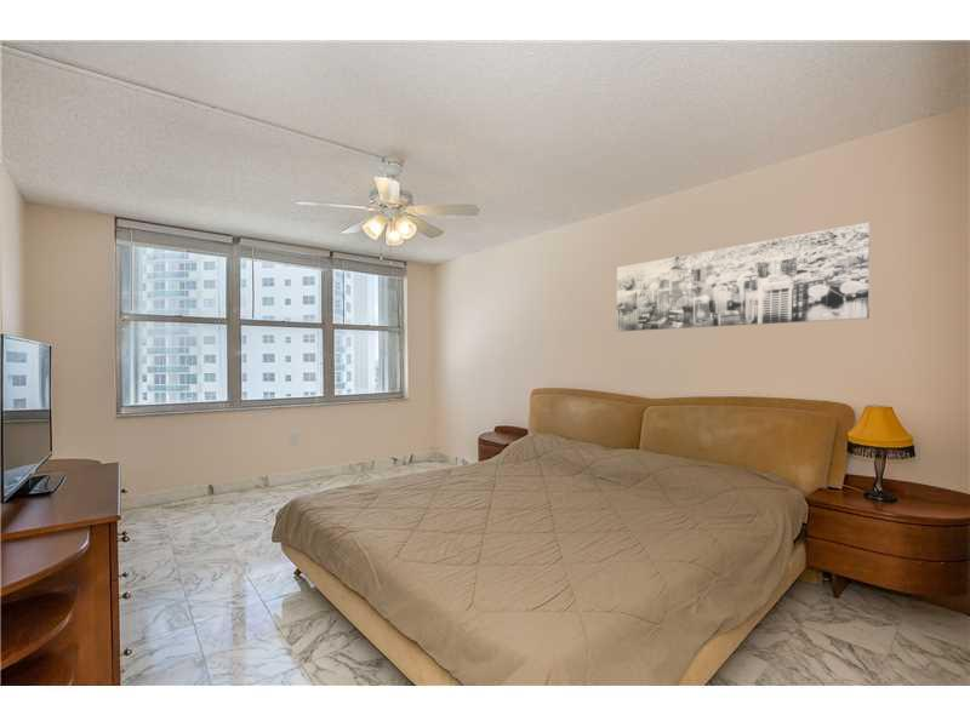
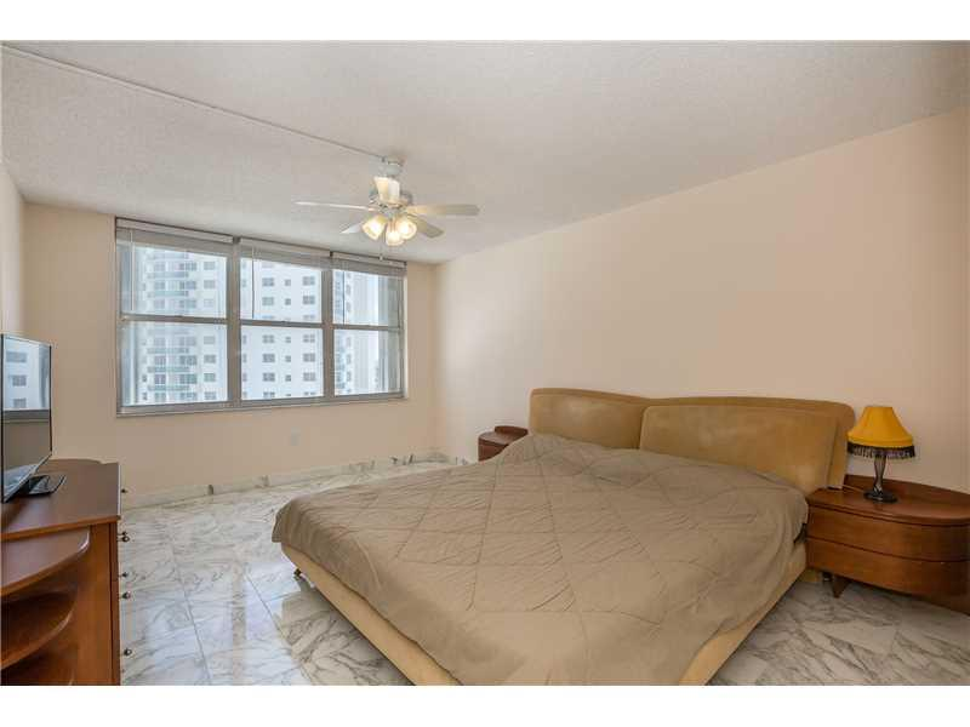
- wall art (718, 287)
